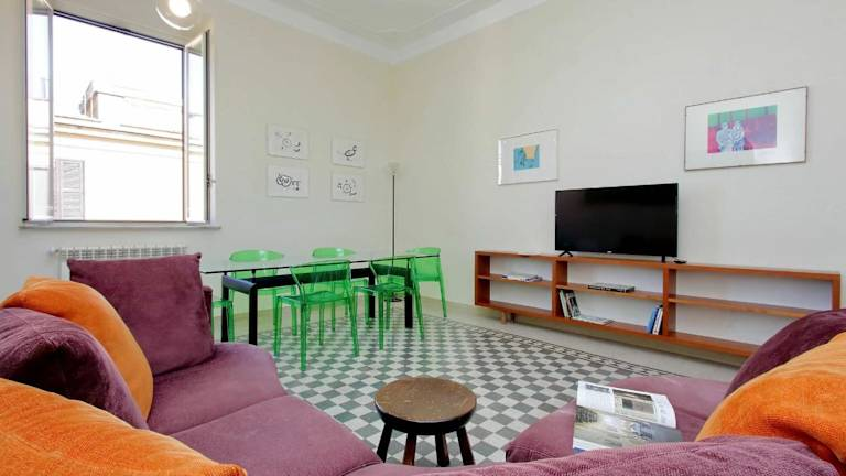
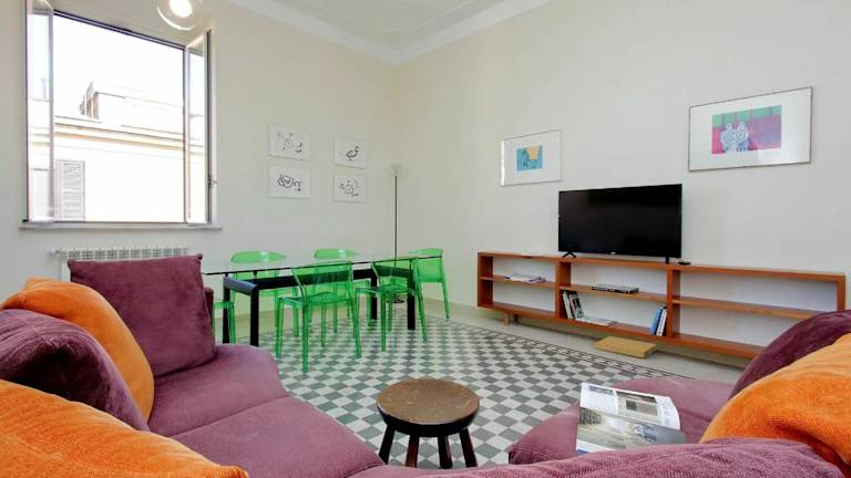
+ cardboard box (625, 346)
